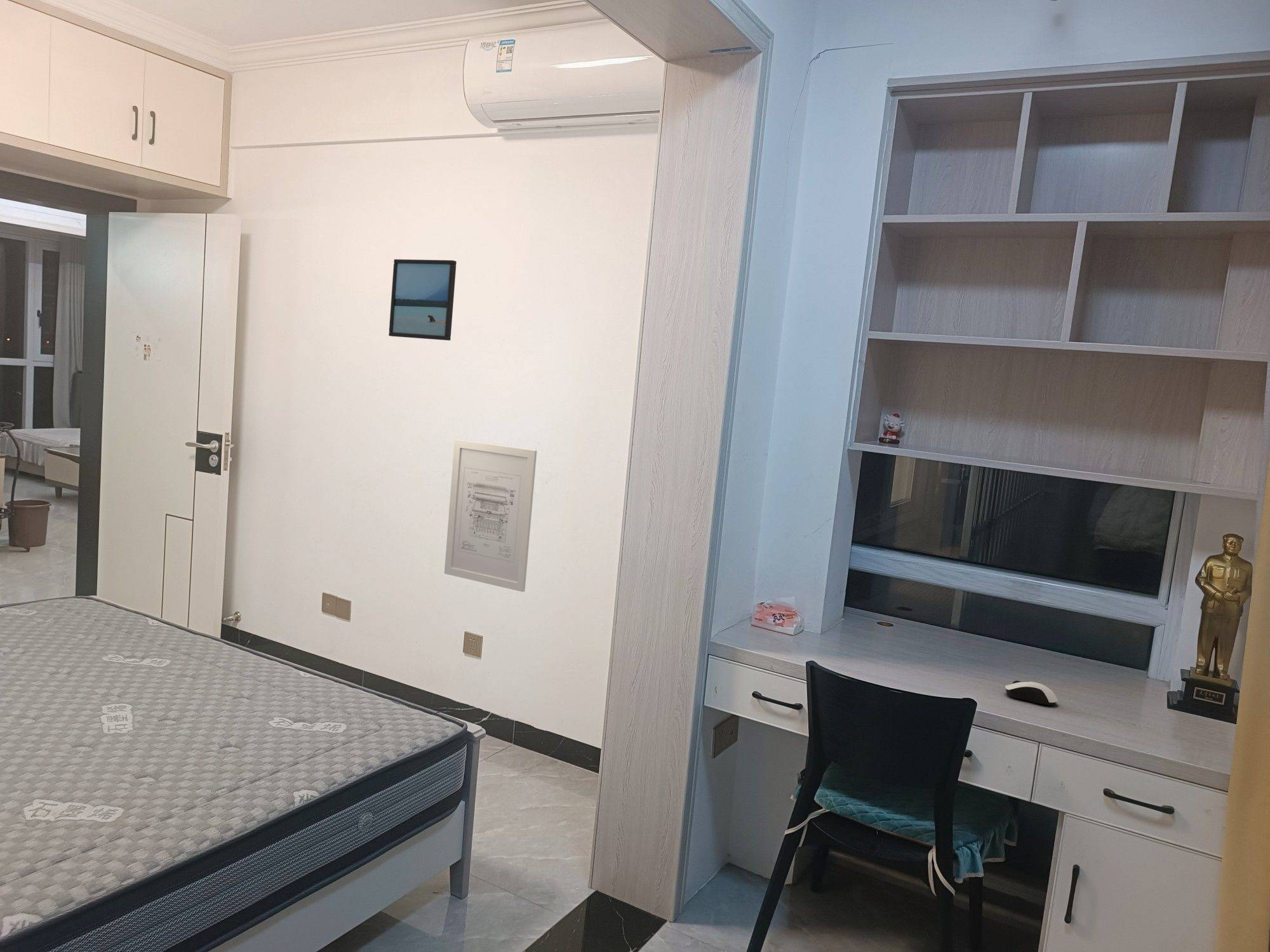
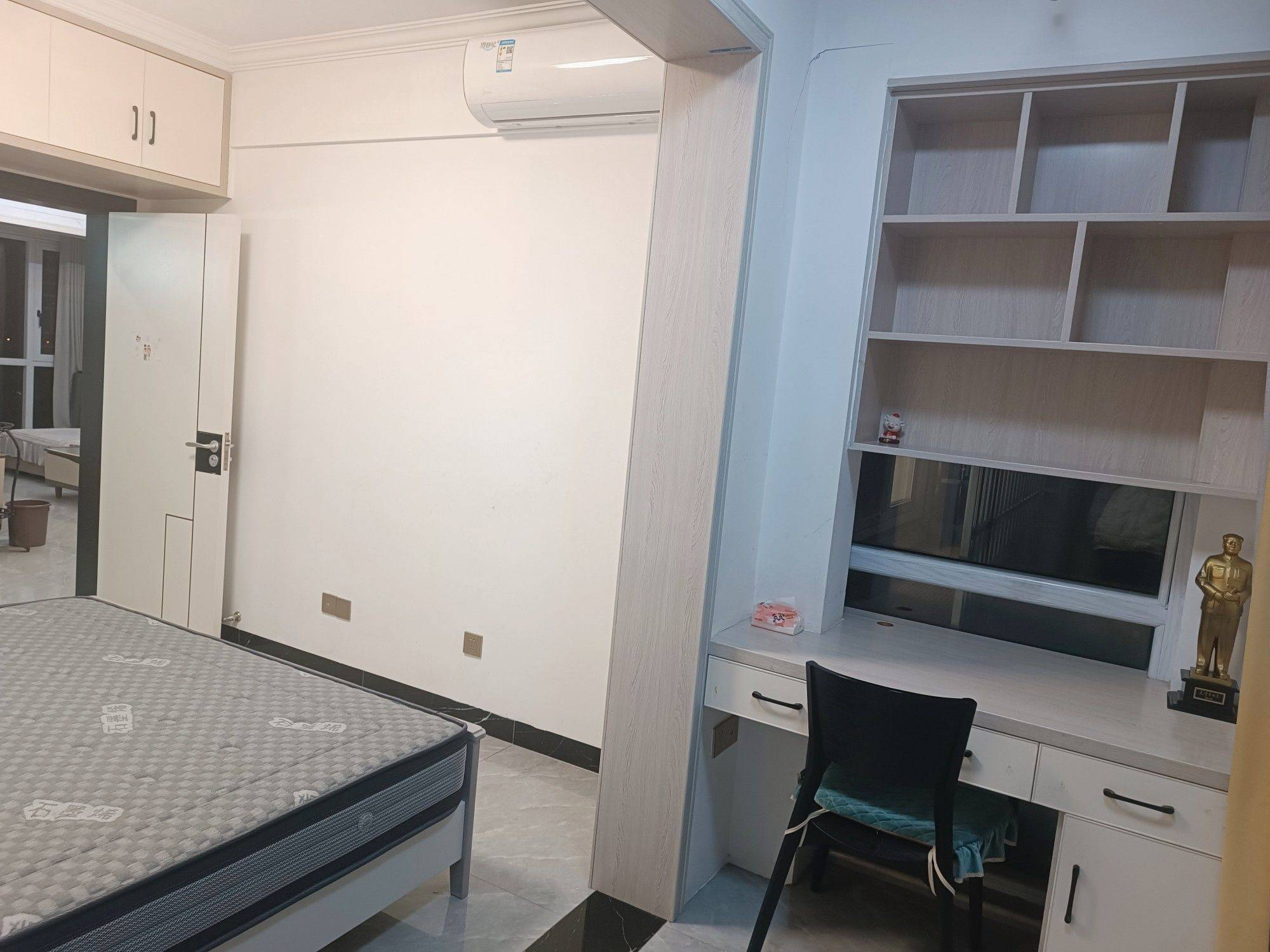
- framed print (422, 299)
- computer mouse (1031, 690)
- wall art (489, 514)
